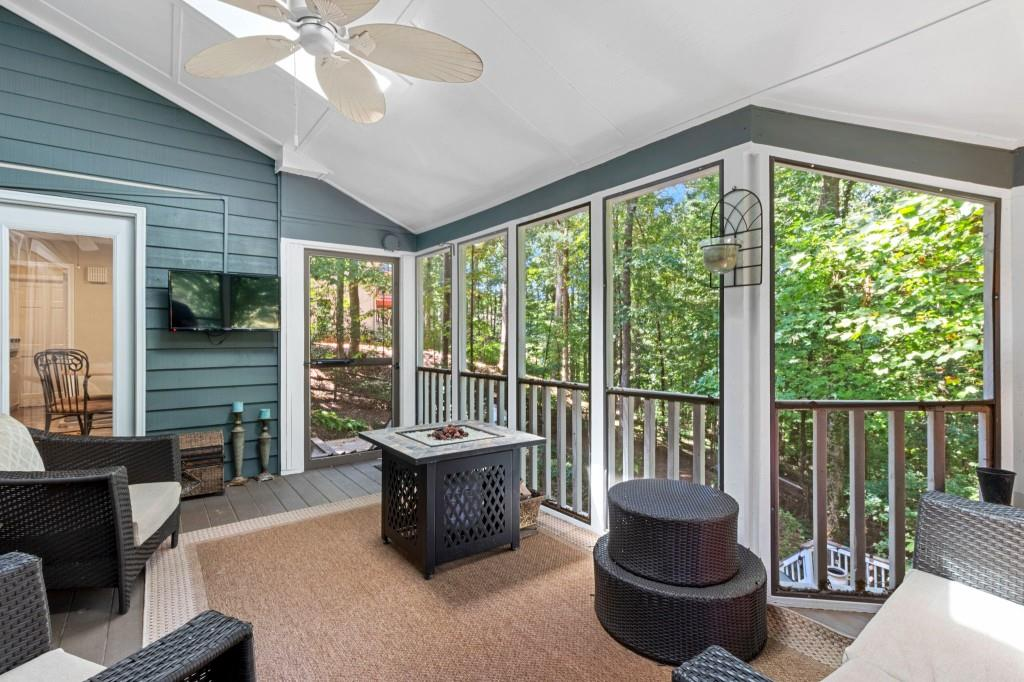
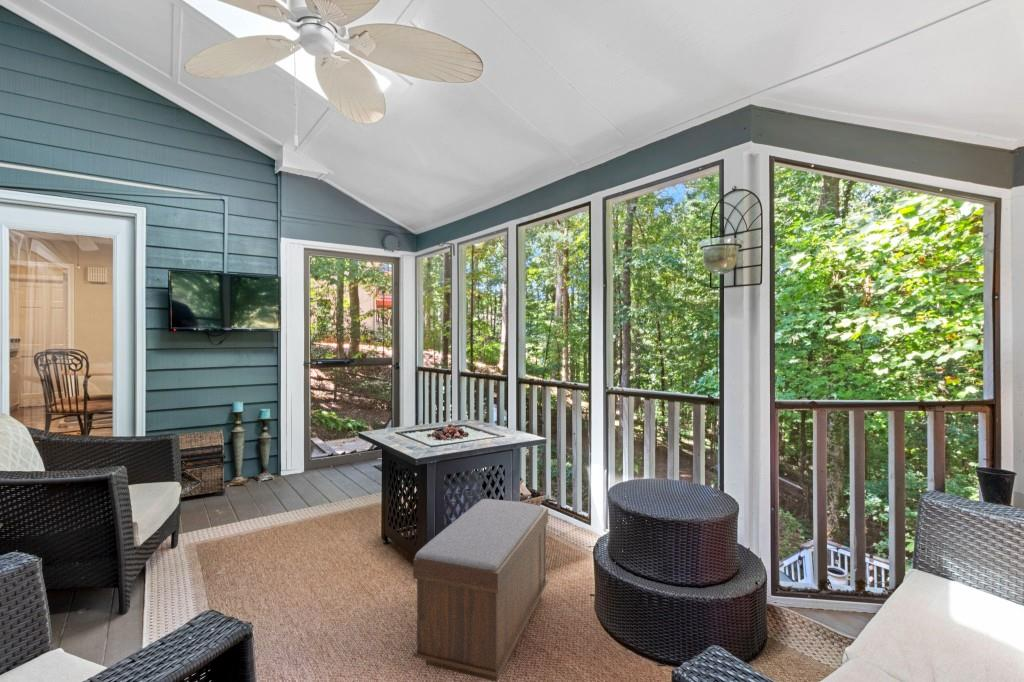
+ bench (488, 574)
